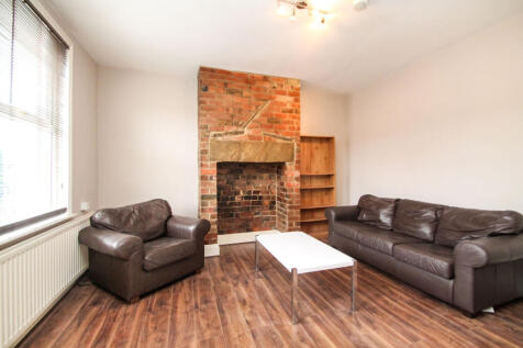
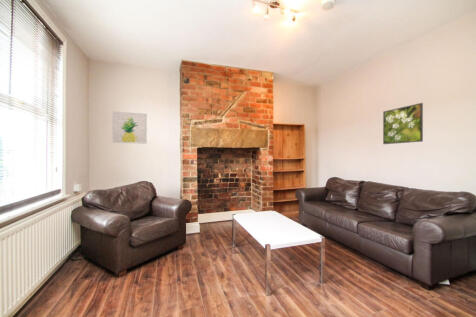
+ wall art (130, 128)
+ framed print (401, 125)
